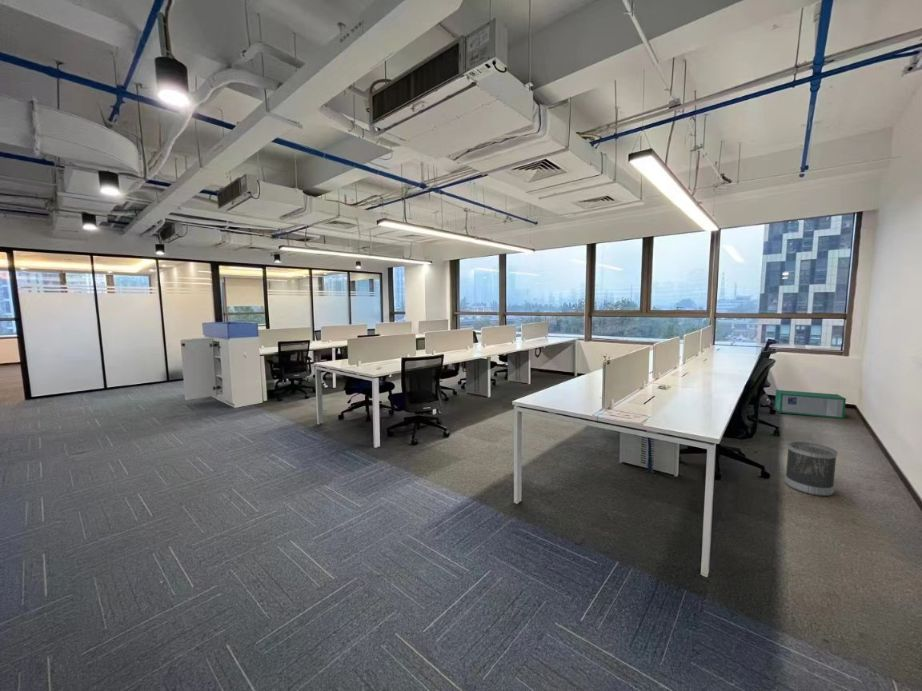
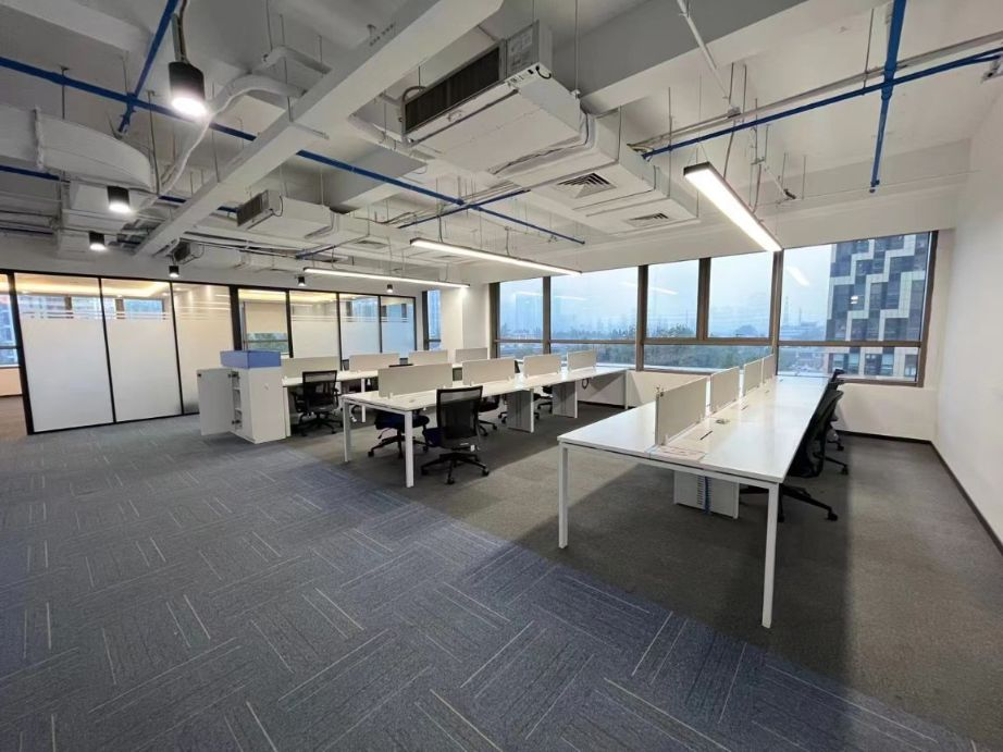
- wastebasket (810, 467)
- storage bin (808, 403)
